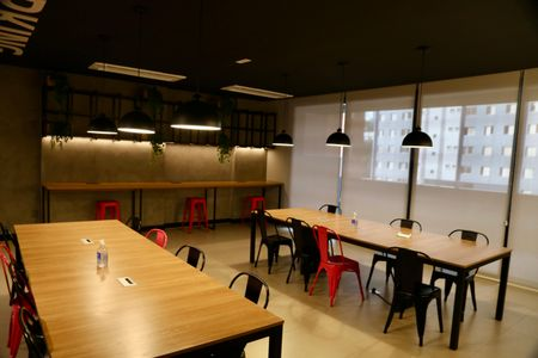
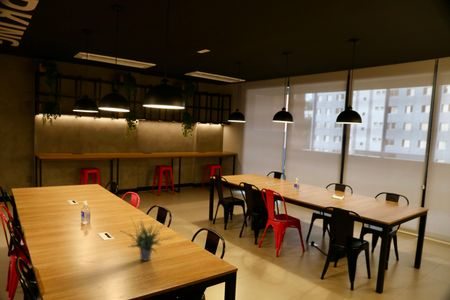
+ potted plant (145, 235)
